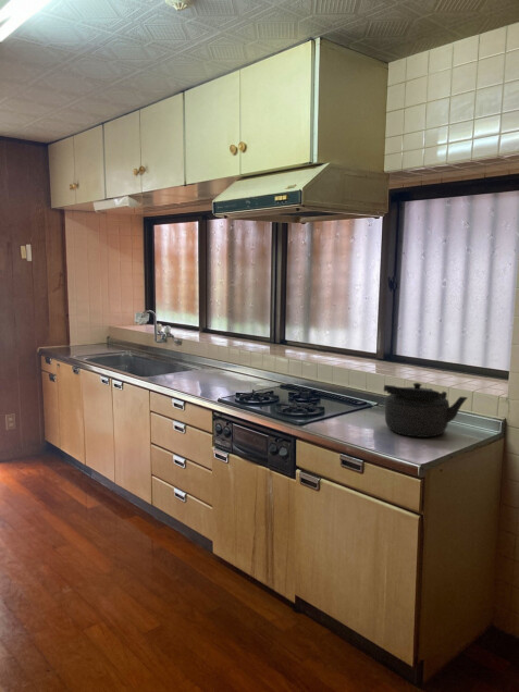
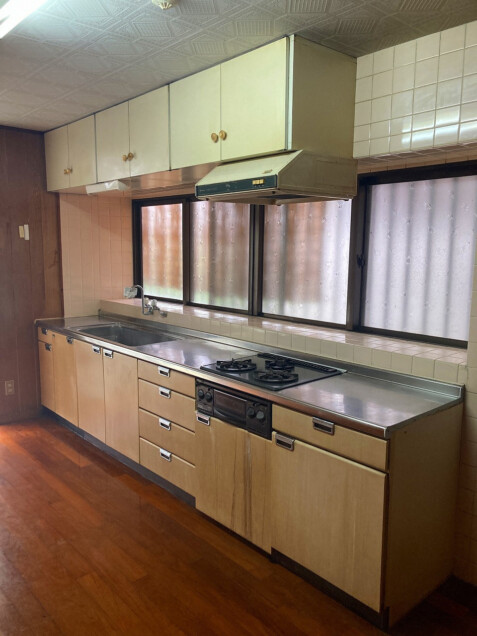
- kettle (418, 407)
